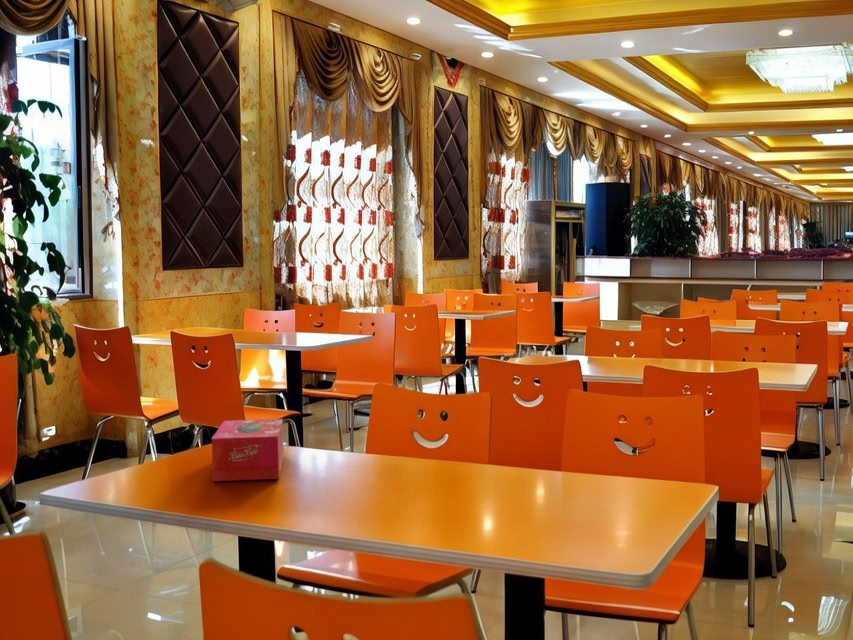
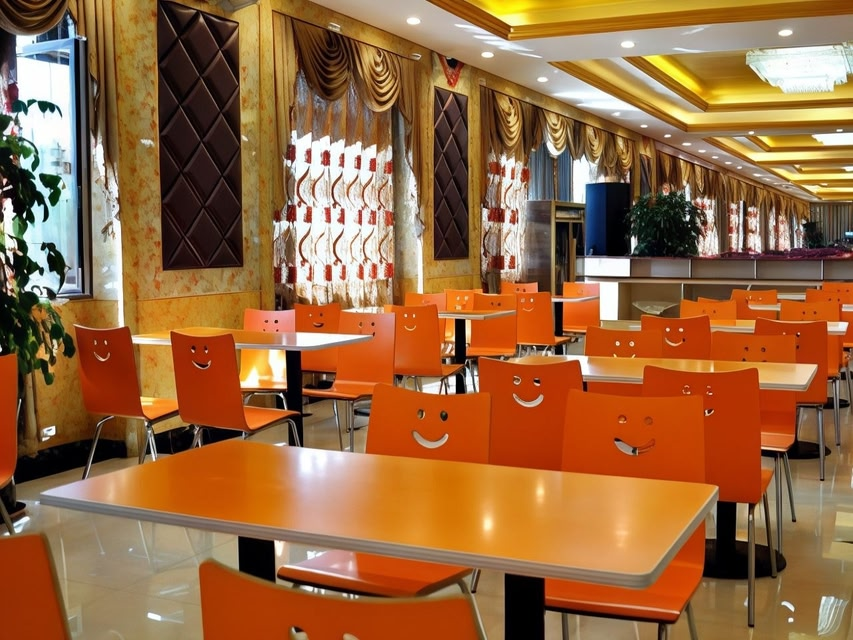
- tissue box (249, 448)
